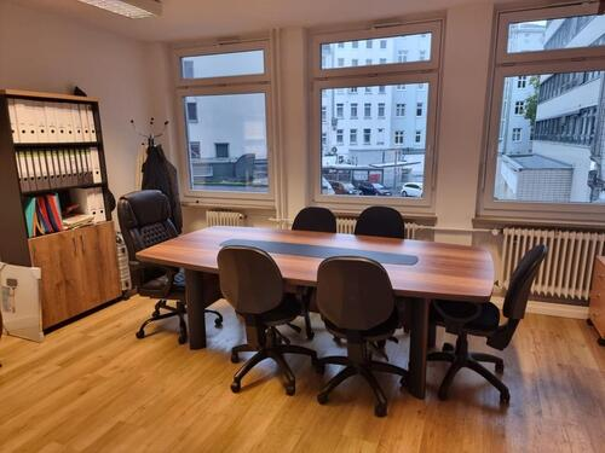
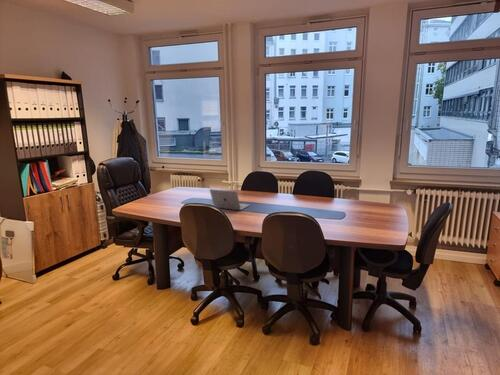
+ laptop (230, 197)
